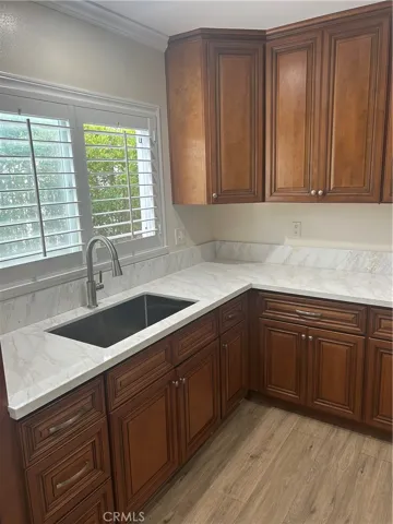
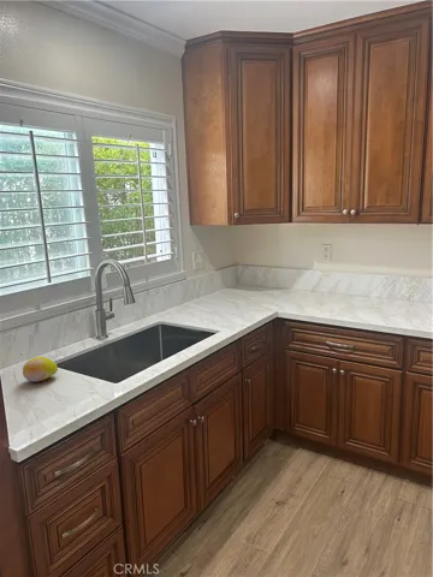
+ fruit (40, 368)
